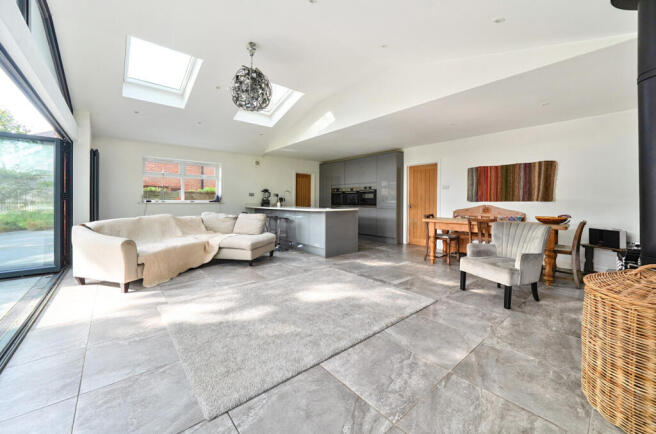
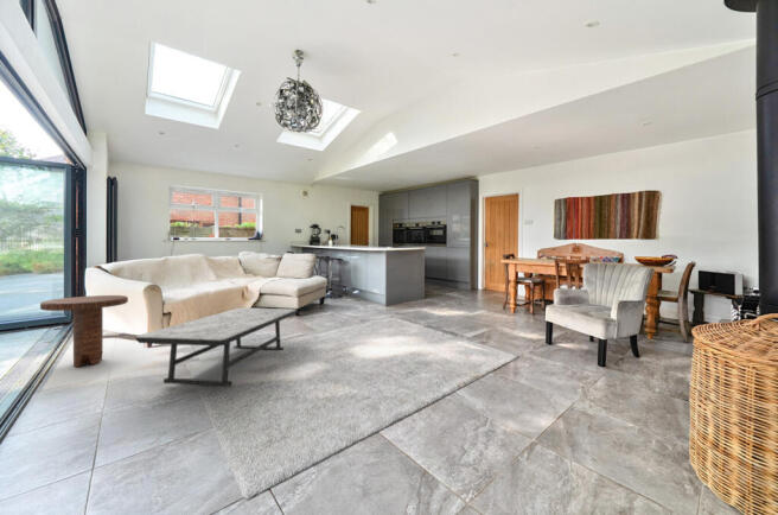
+ side table (87, 331)
+ coffee table (232, 341)
